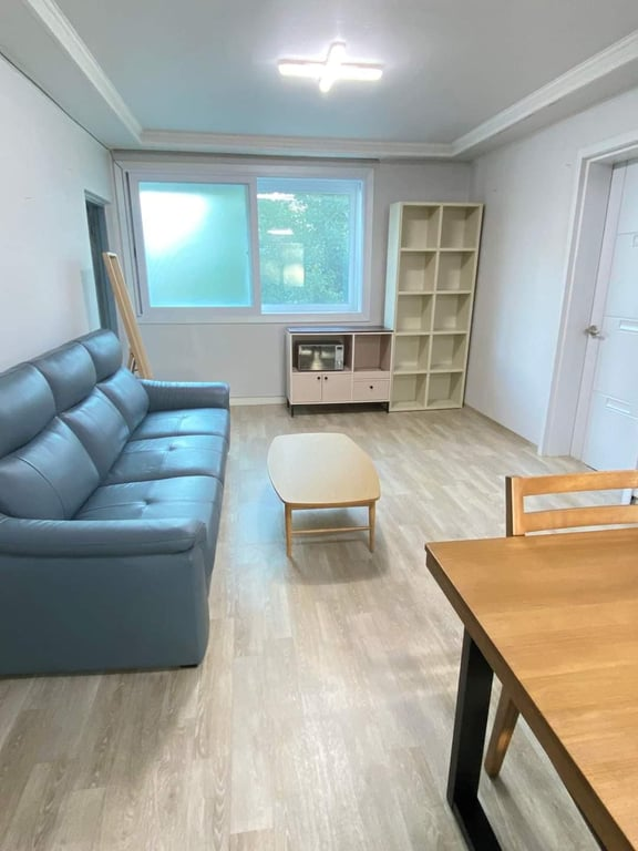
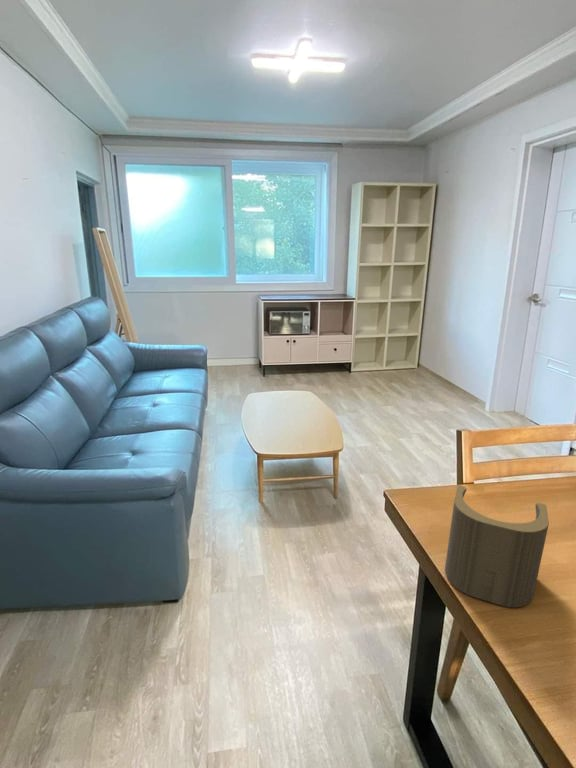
+ pen holder (493, 545)
